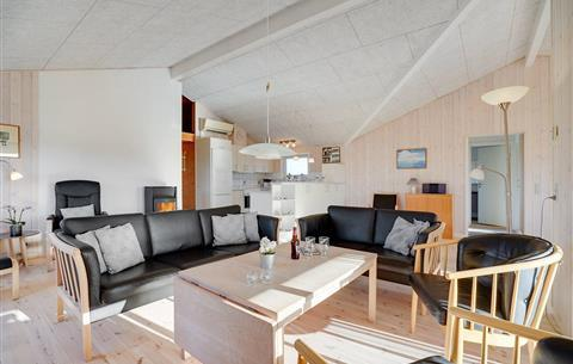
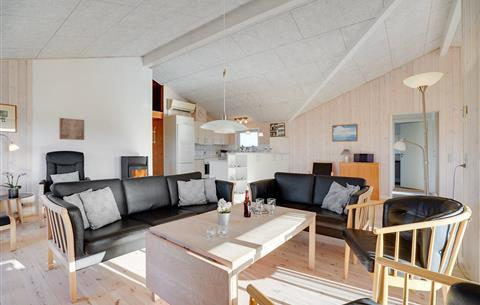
+ wall art (72, 129)
